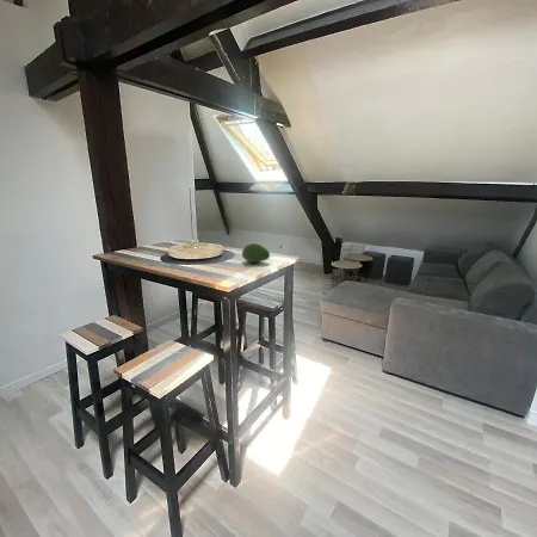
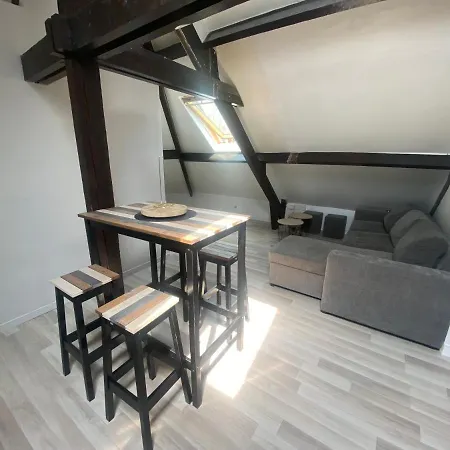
- fruit (255, 253)
